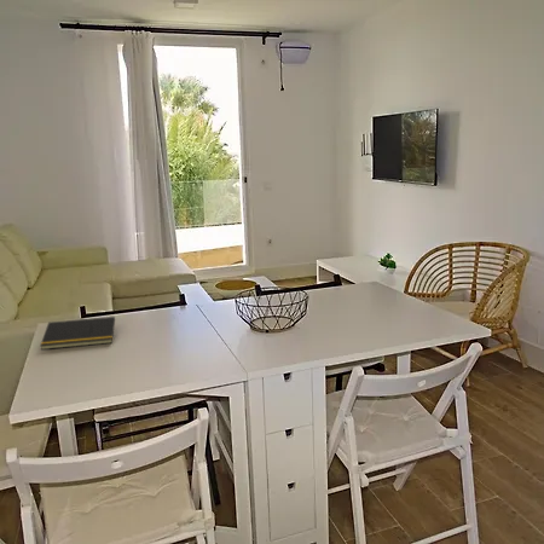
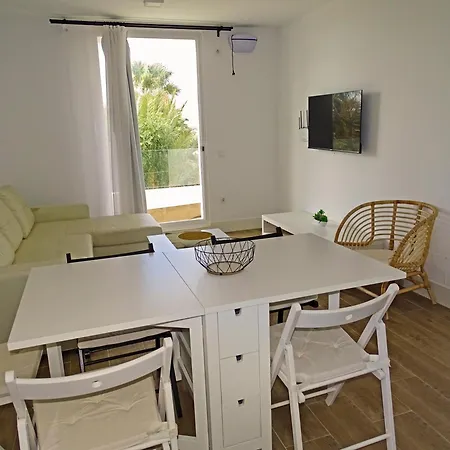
- notepad (79, 331)
